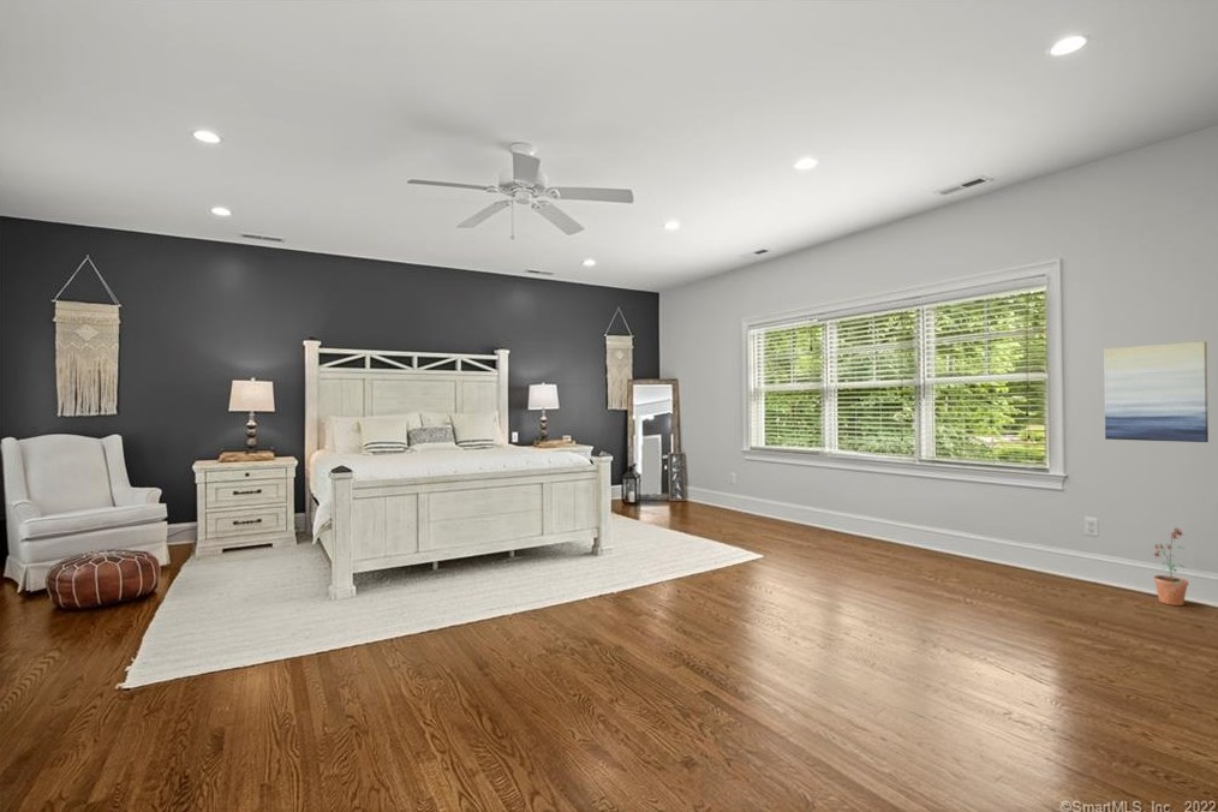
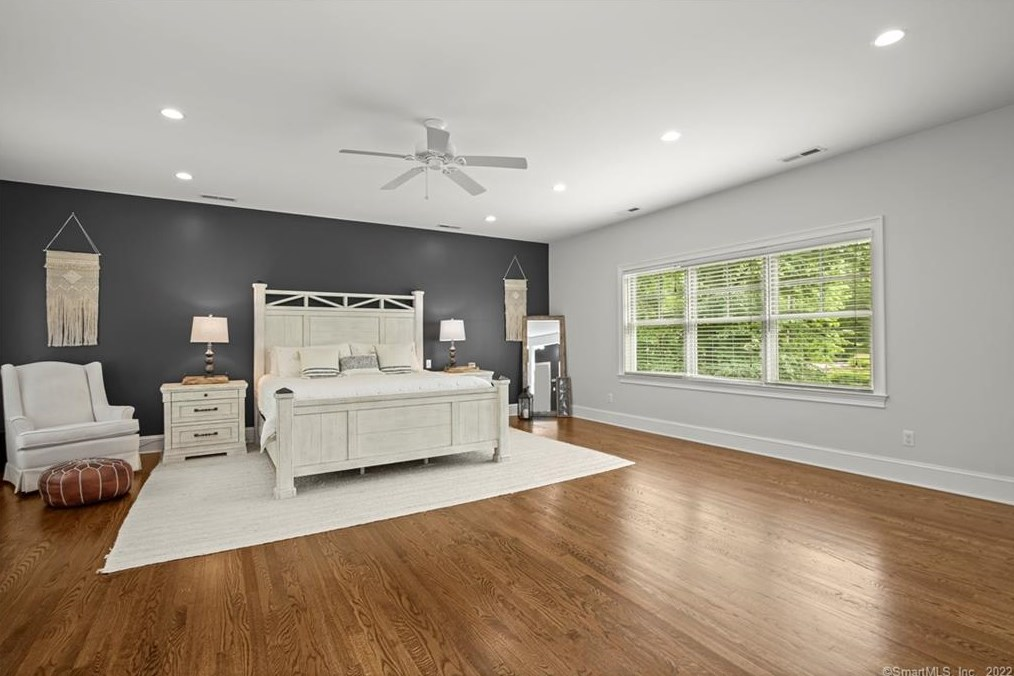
- wall art (1153, 393)
- potted plant (1168, 565)
